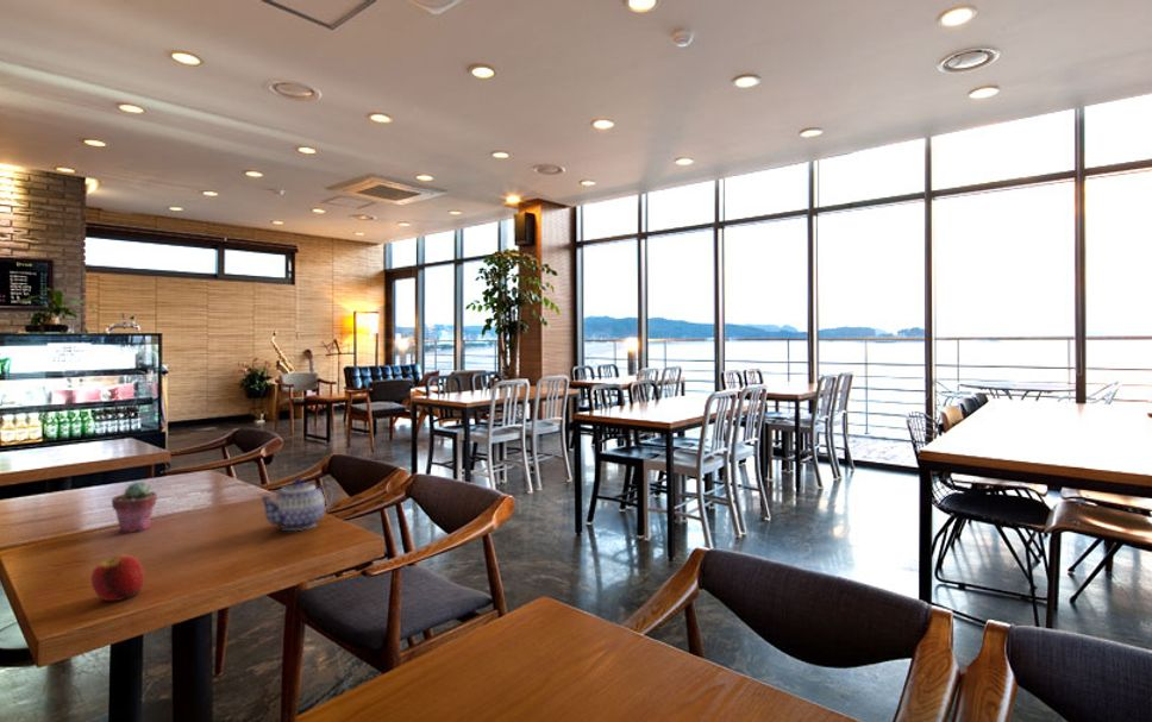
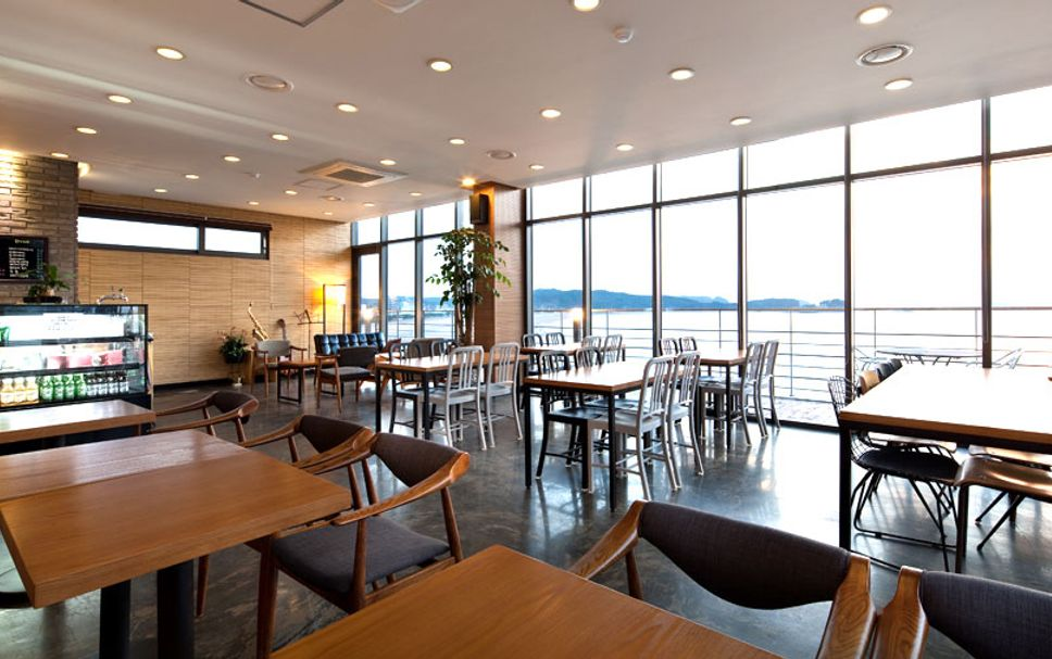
- potted succulent (134, 506)
- fruit (118, 577)
- teapot (299, 502)
